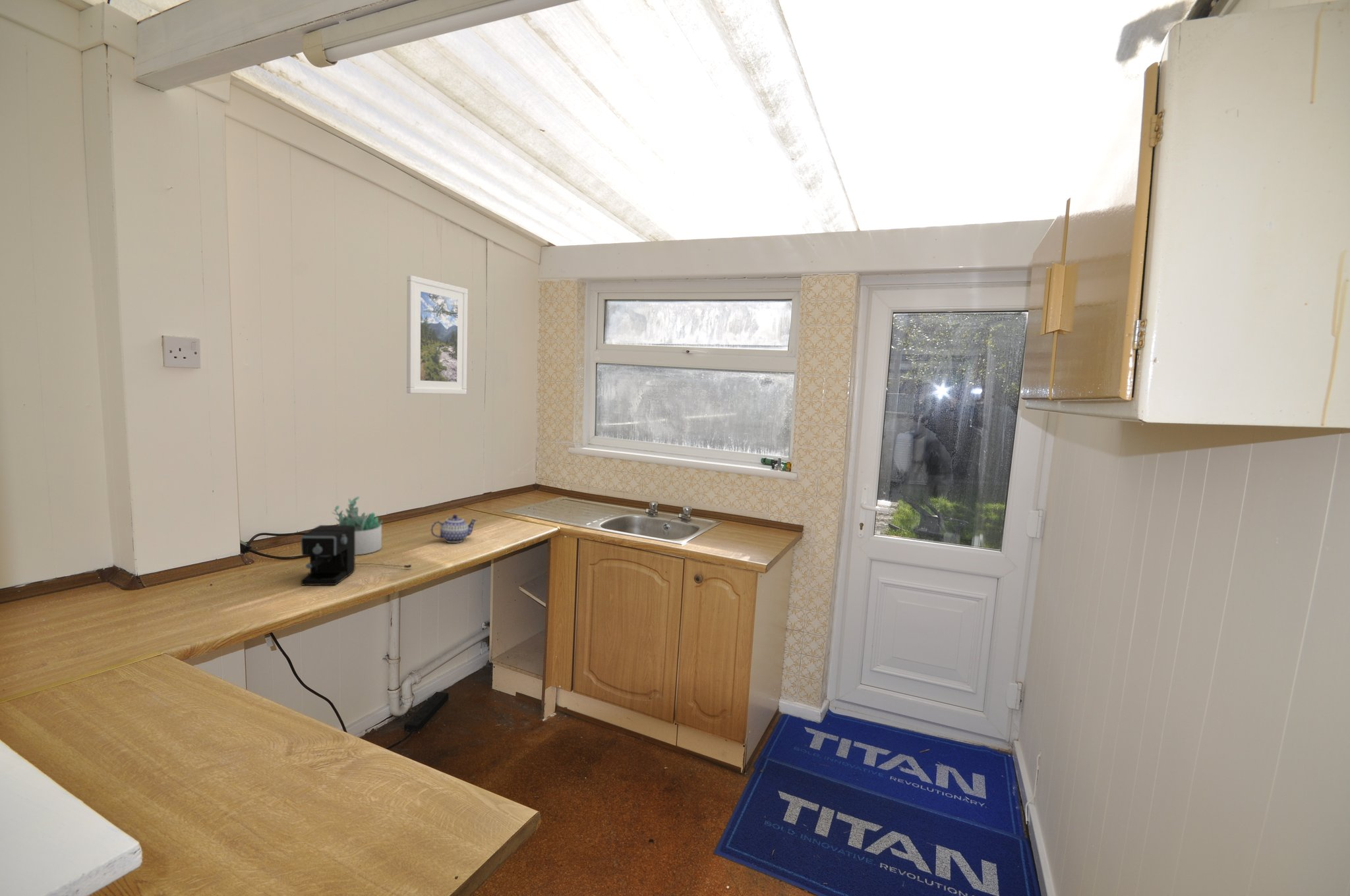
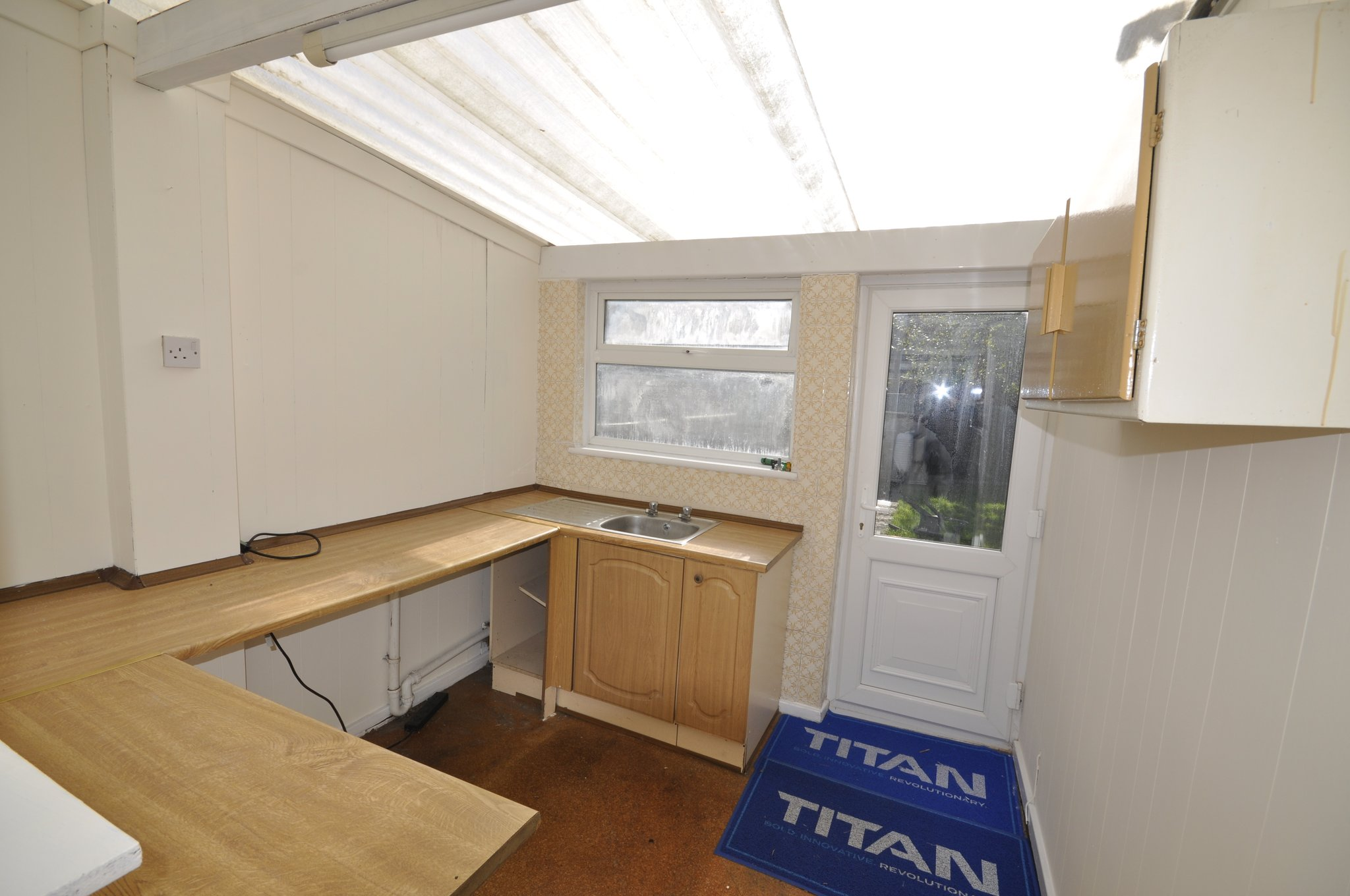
- coffee maker (354, 553)
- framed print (438, 339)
- teapot (454, 528)
- succulent plant (358, 522)
